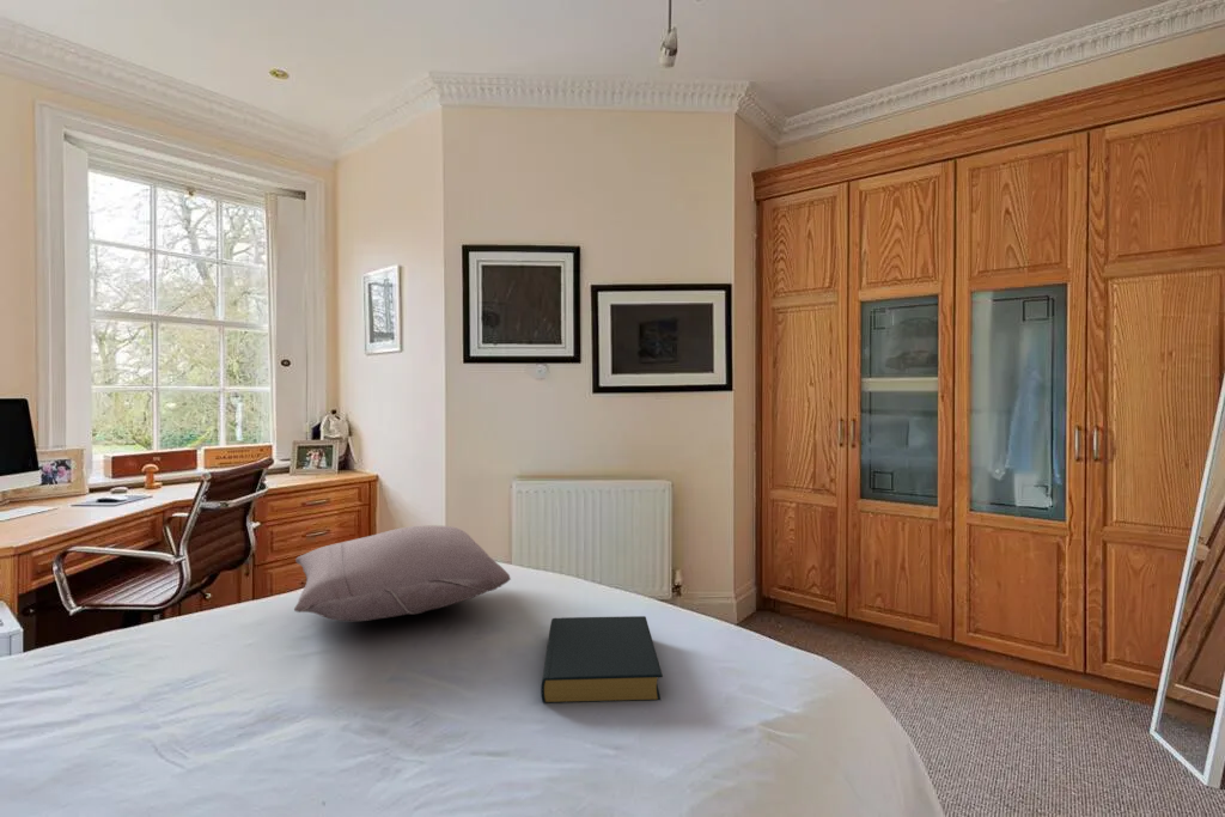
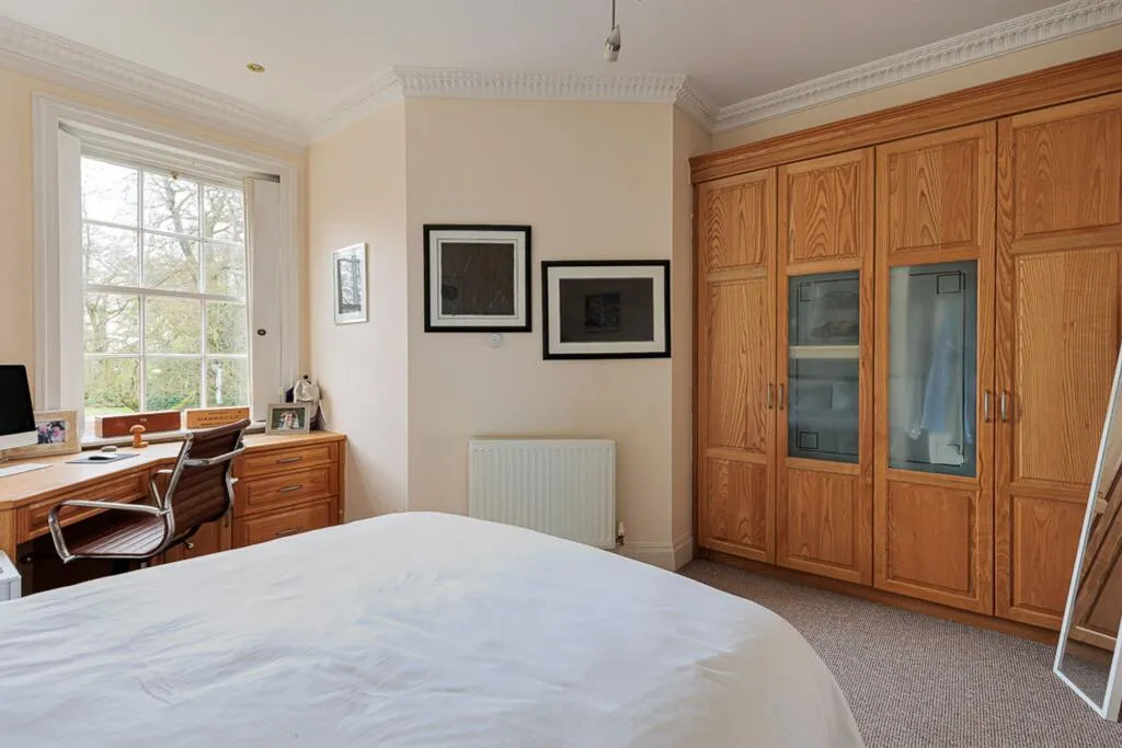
- hardback book (599, 654)
- pillow (397, 569)
